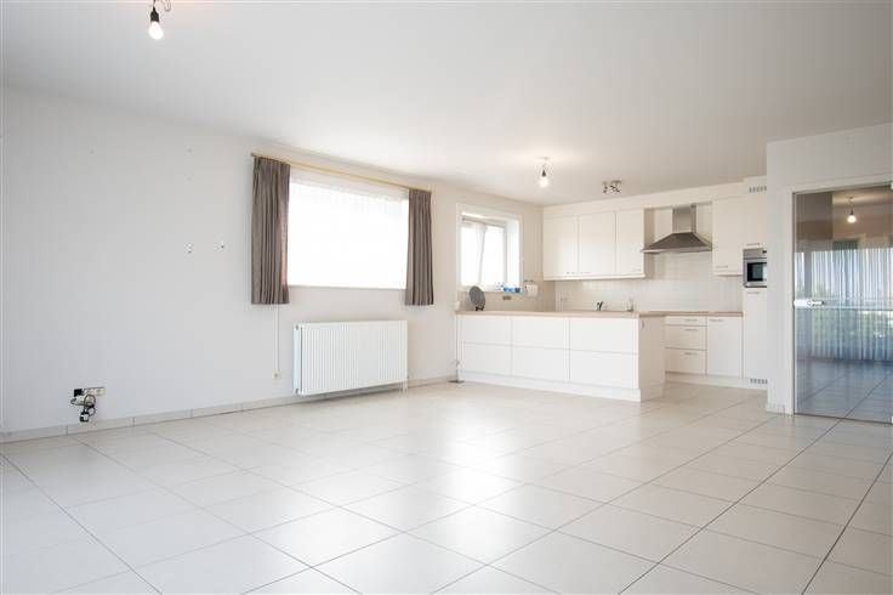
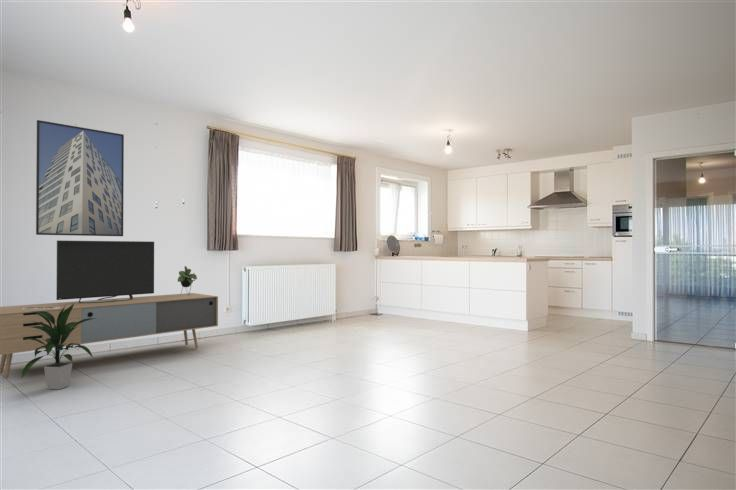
+ media console (109, 299)
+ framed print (82, 181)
+ indoor plant (54, 345)
